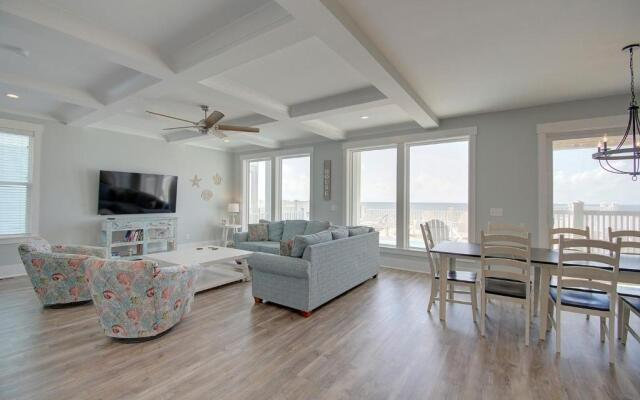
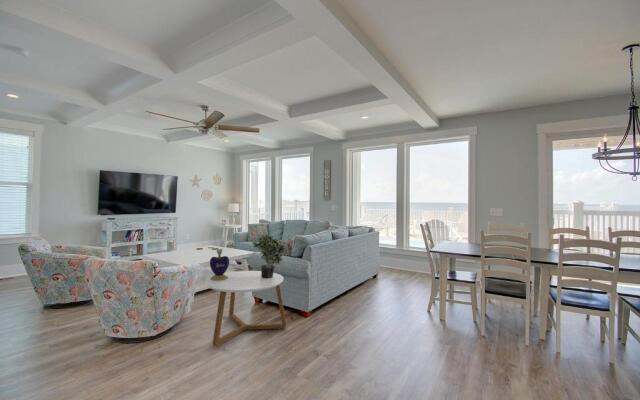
+ decorative container (219, 263)
+ potted plant (265, 255)
+ coffee table (234, 300)
